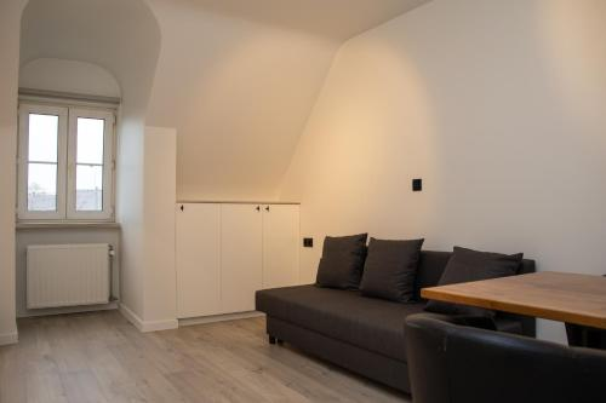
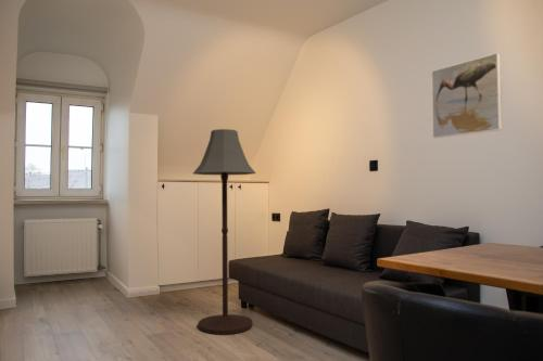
+ floor lamp (225, 228)
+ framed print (464, 98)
